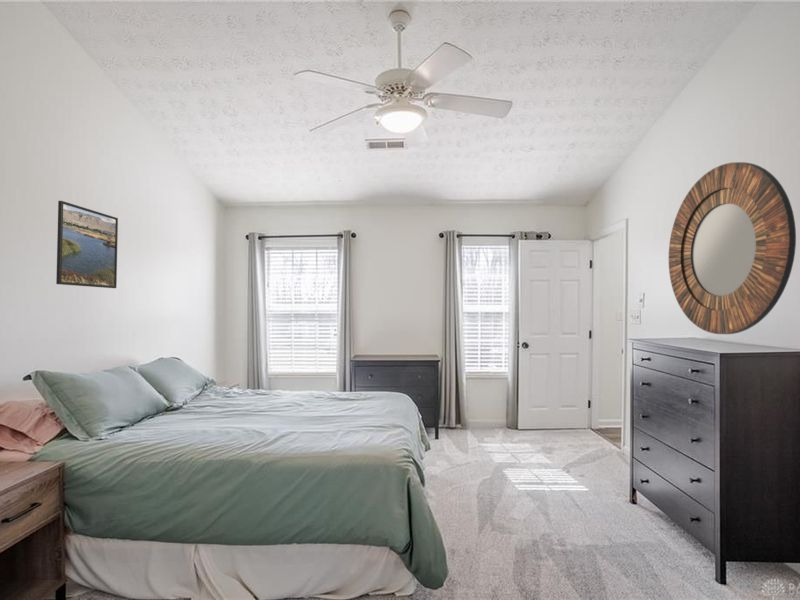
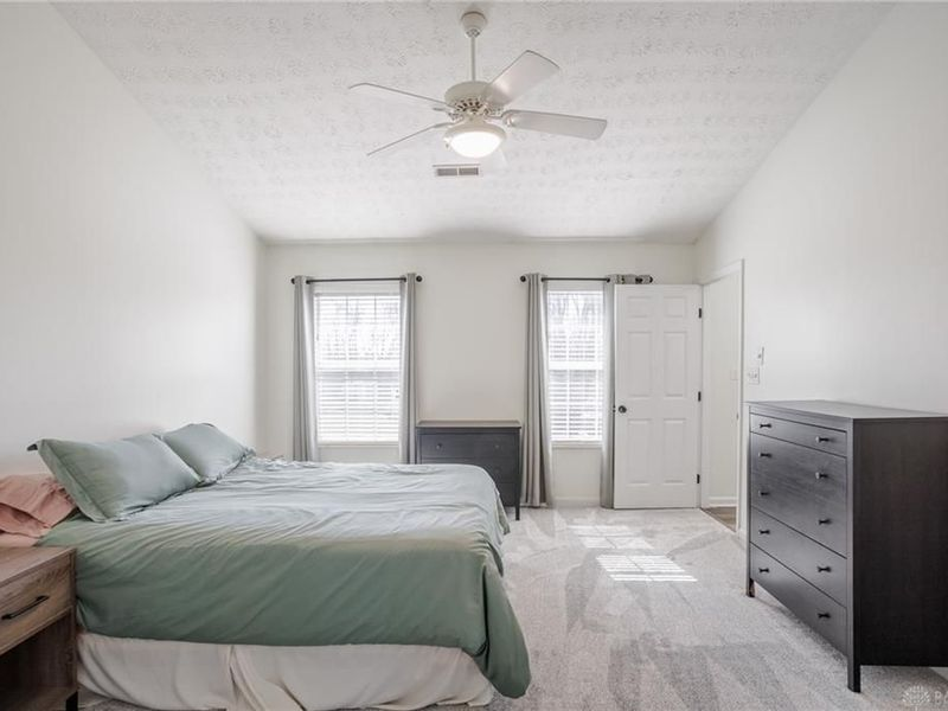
- home mirror (720, 250)
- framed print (89, 248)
